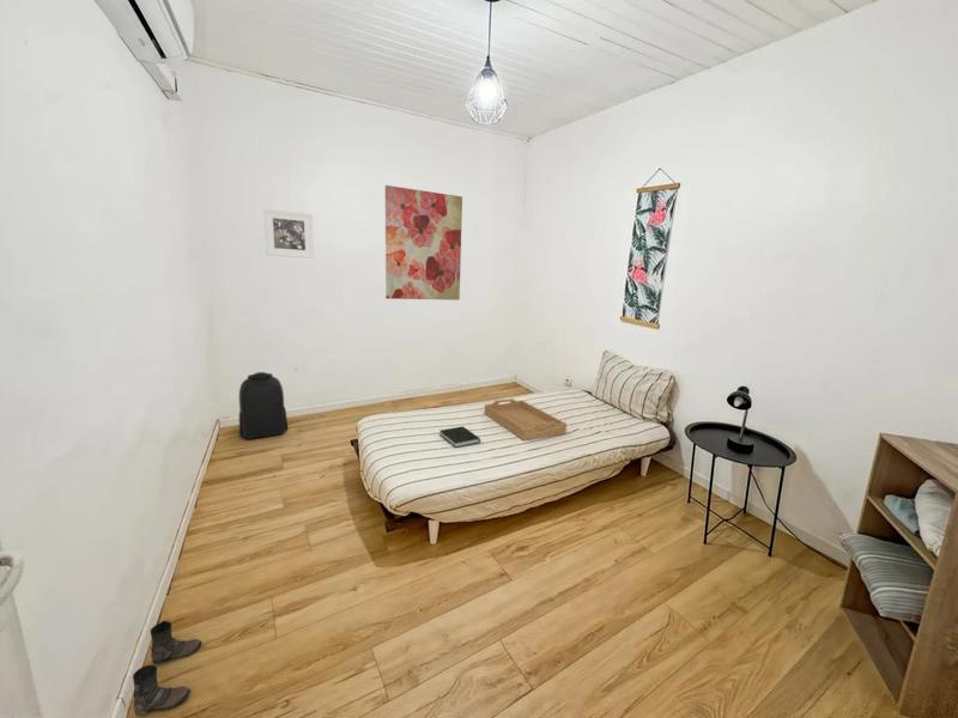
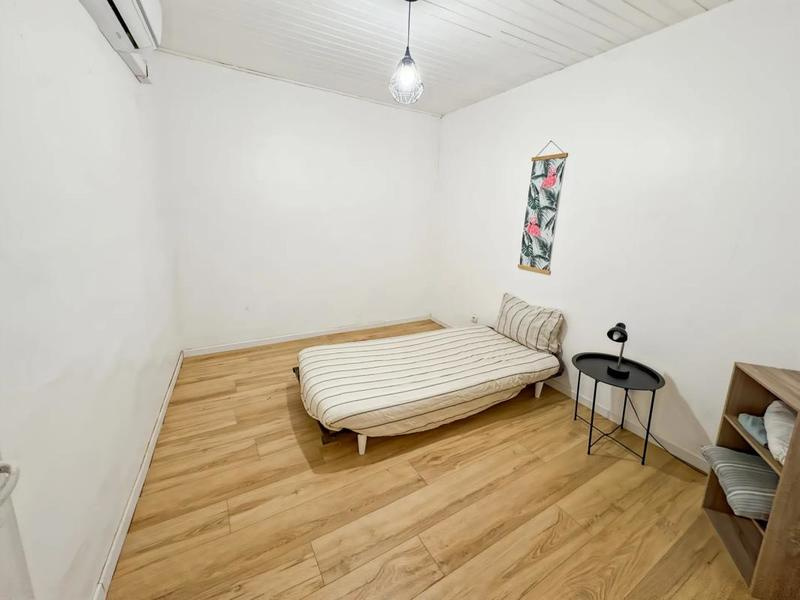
- boots (168, 658)
- serving tray (522, 416)
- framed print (289, 235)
- wall art (424, 247)
- book (459, 436)
- backpack (261, 401)
